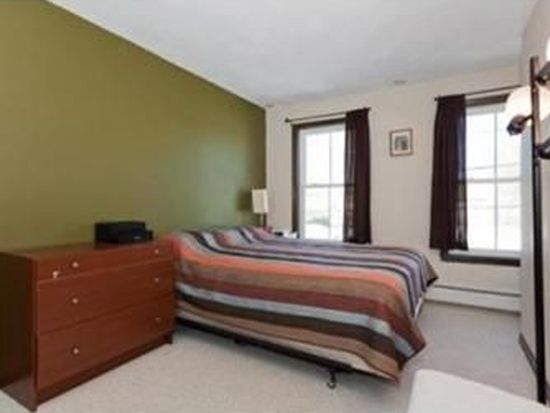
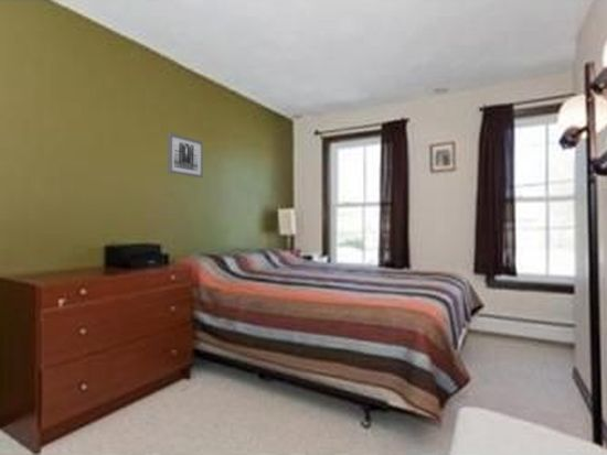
+ wall art (185, 156)
